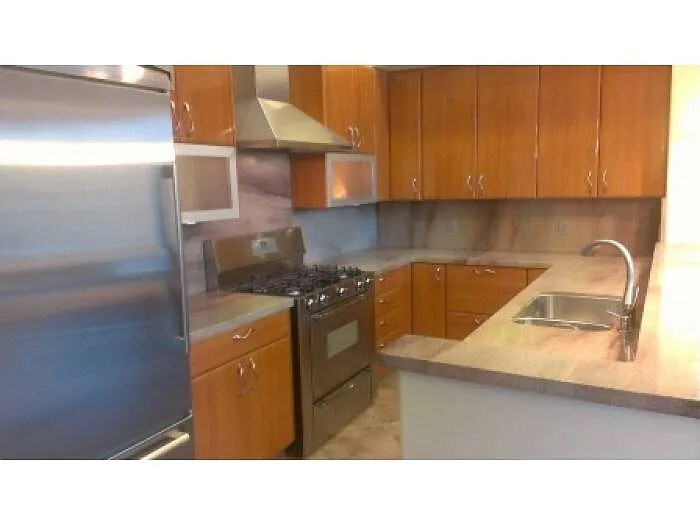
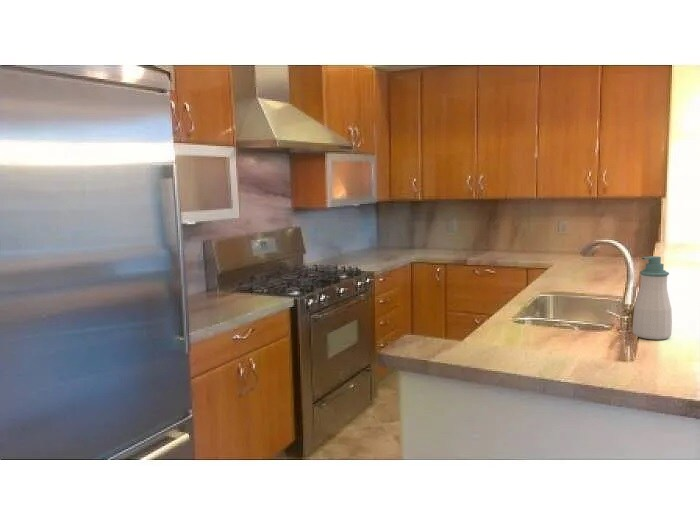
+ soap bottle (653, 296)
